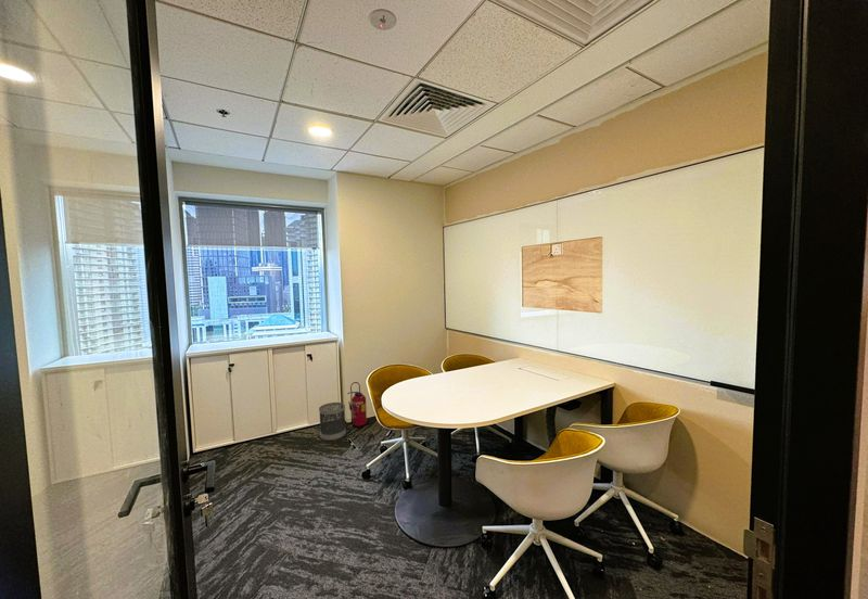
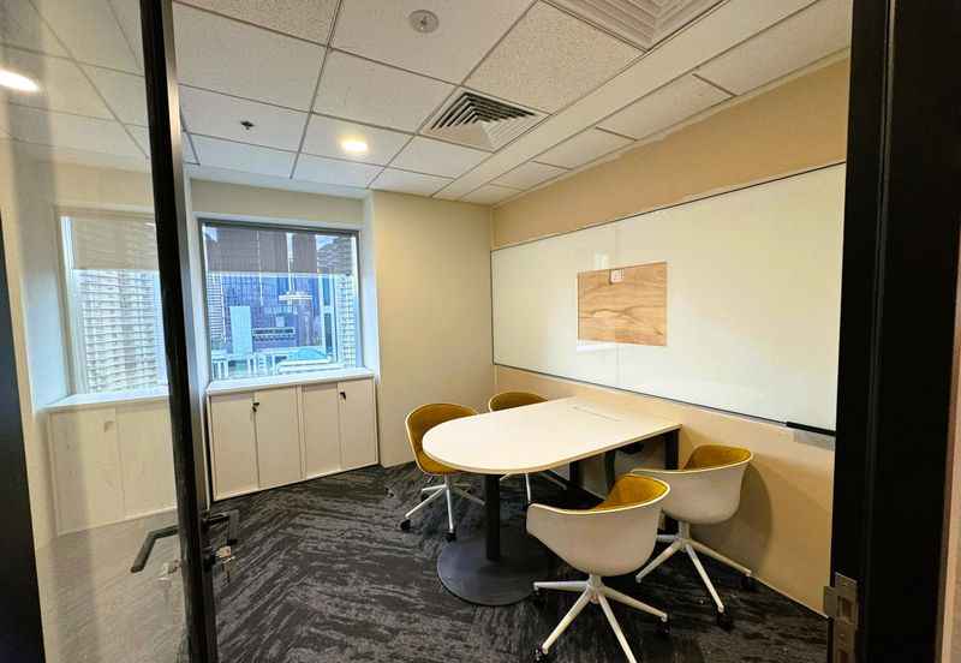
- wastebasket (332, 420)
- fire extinguisher (357, 404)
